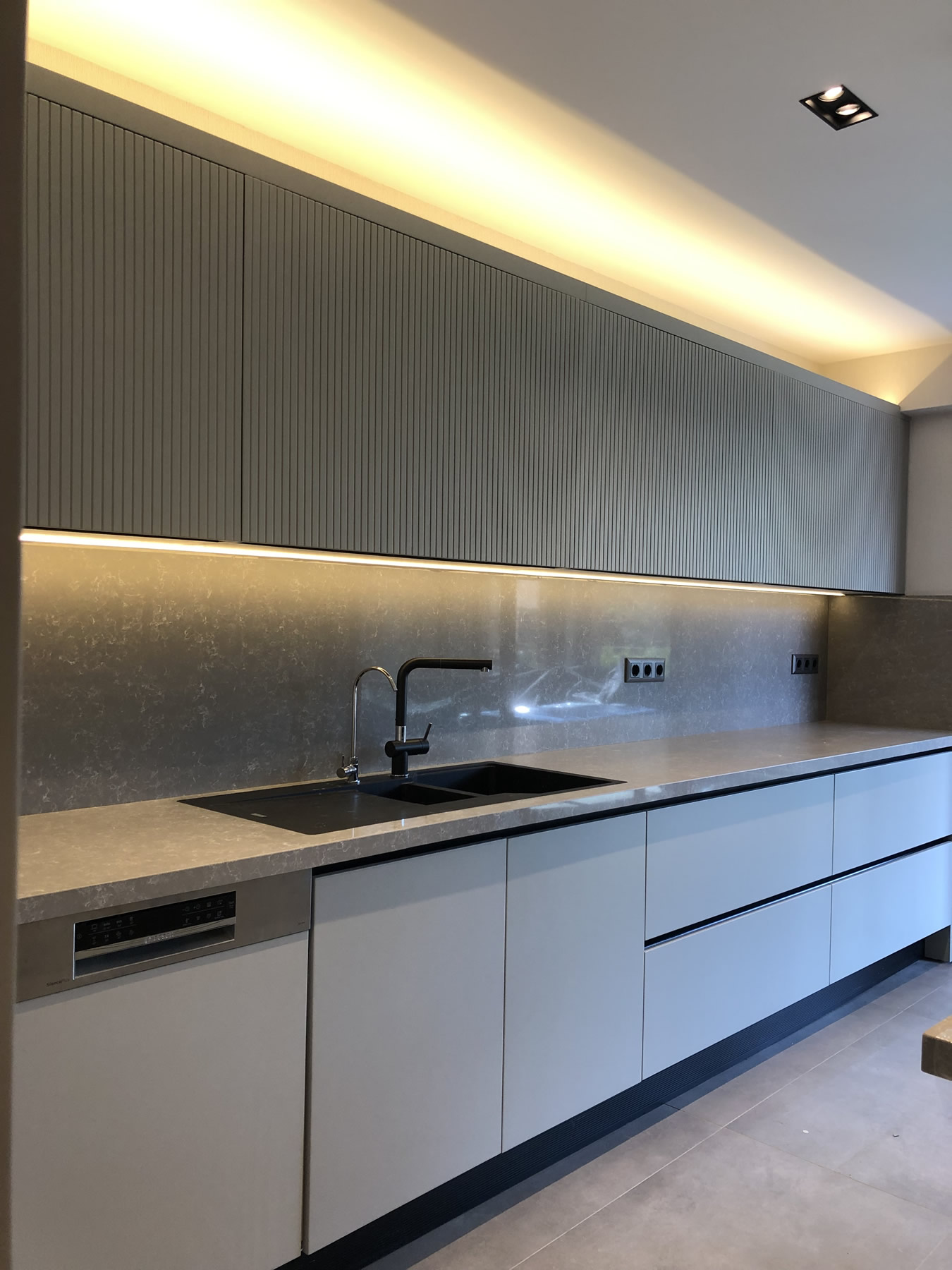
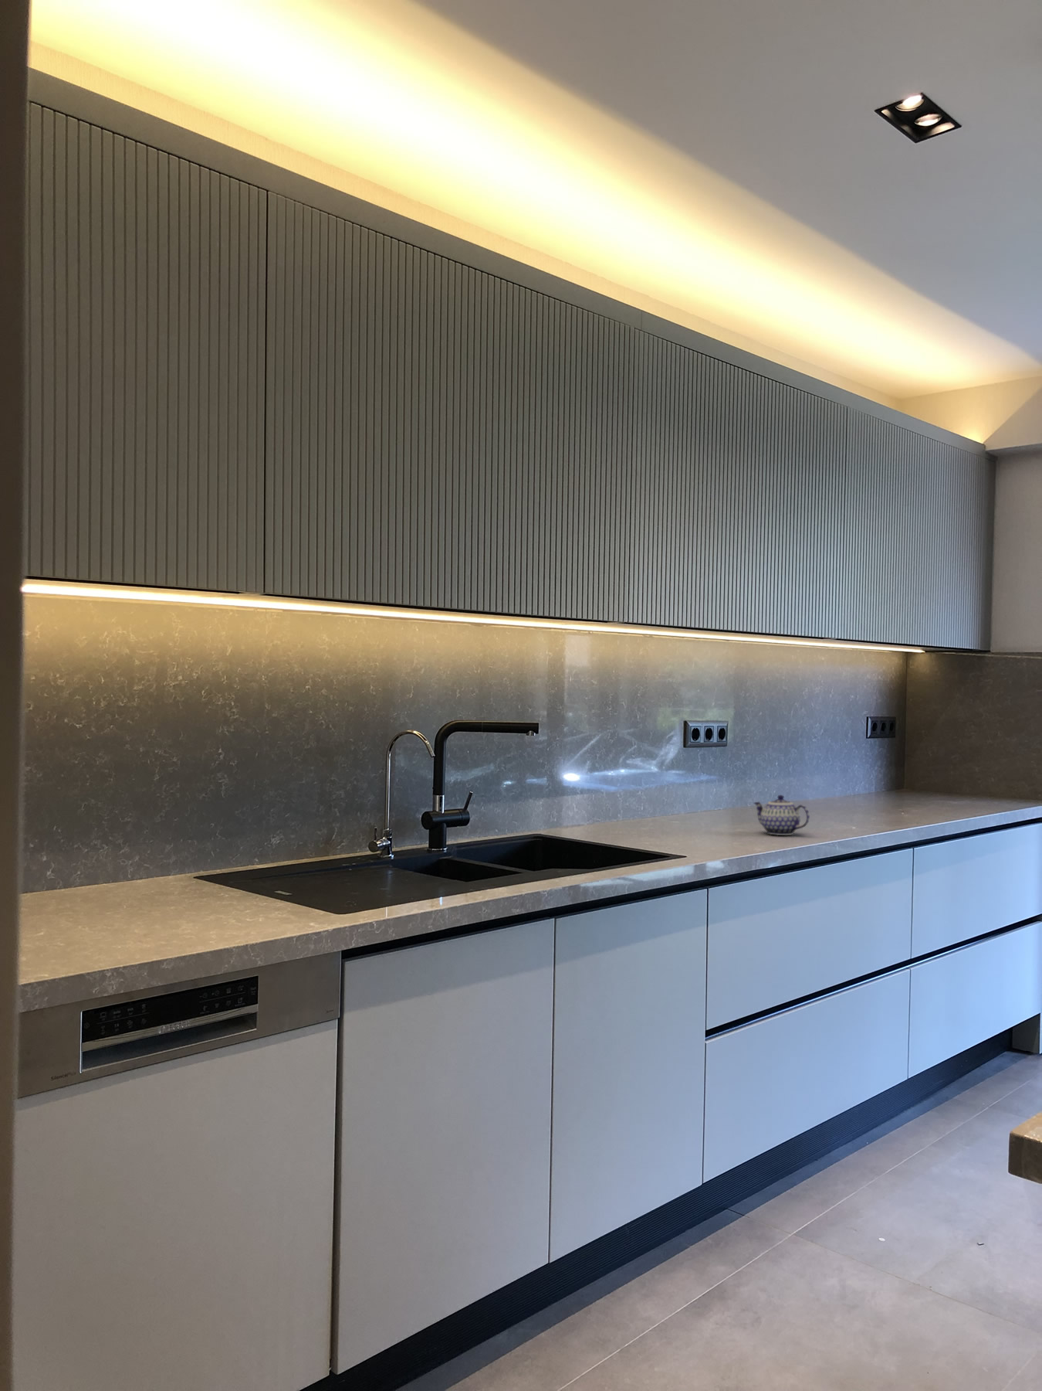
+ teapot (780, 814)
